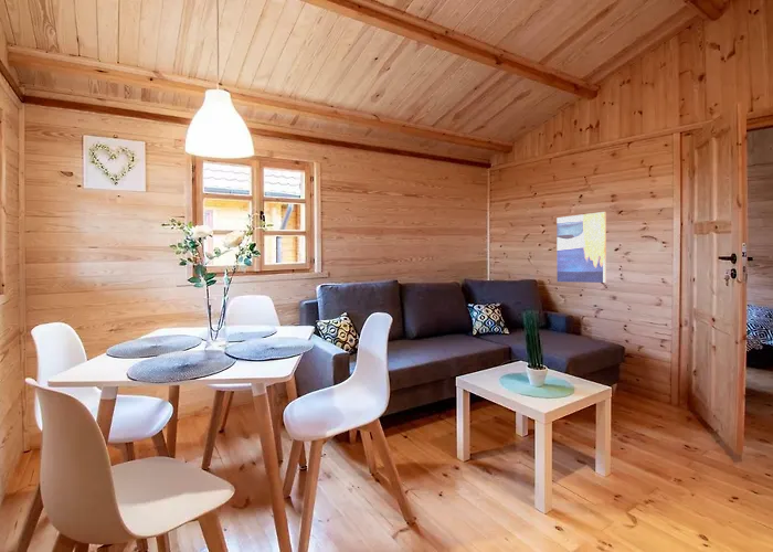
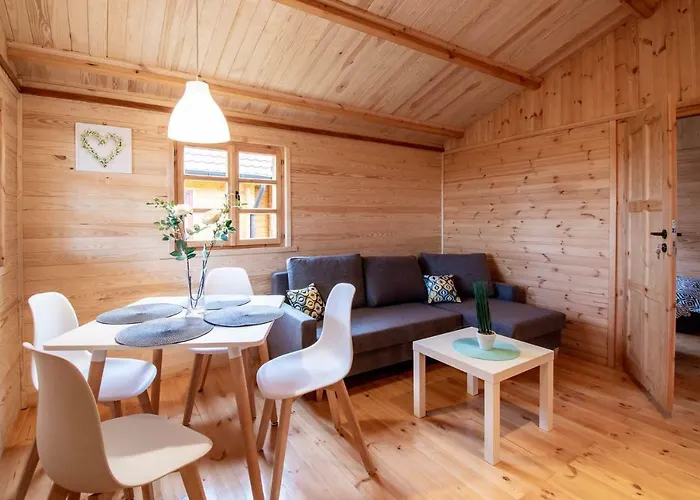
- wall art (580, 248)
